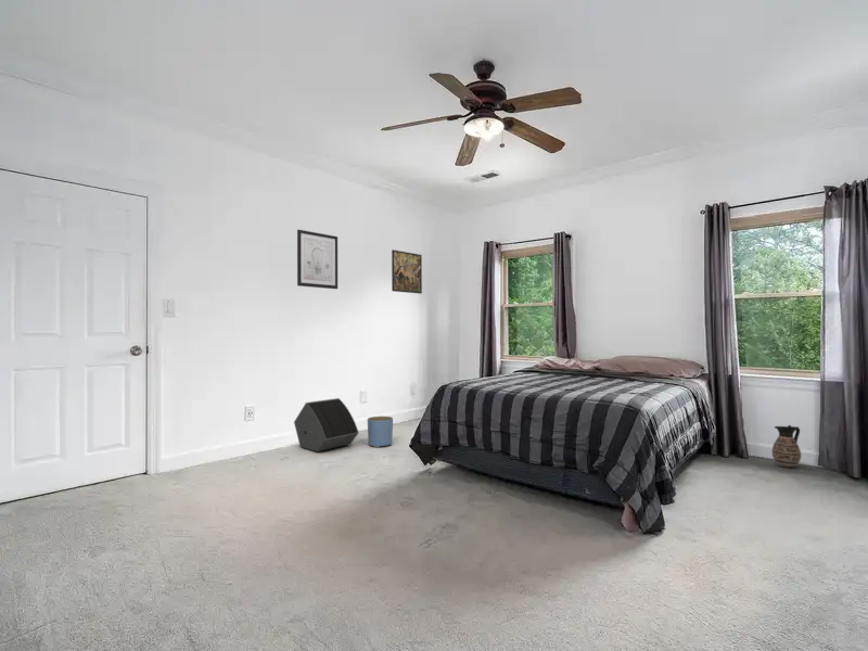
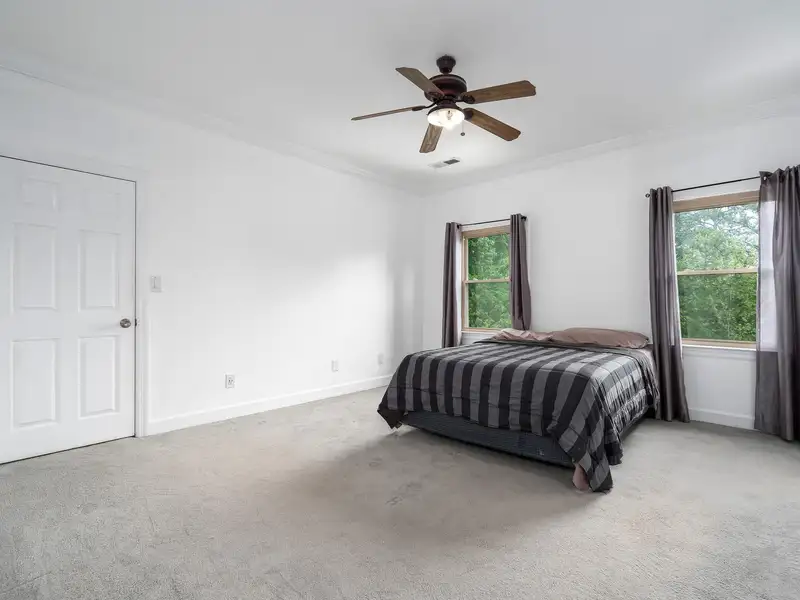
- speaker (326, 423)
- ceramic jug (787, 445)
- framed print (407, 272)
- wall art (318, 259)
- planter (380, 431)
